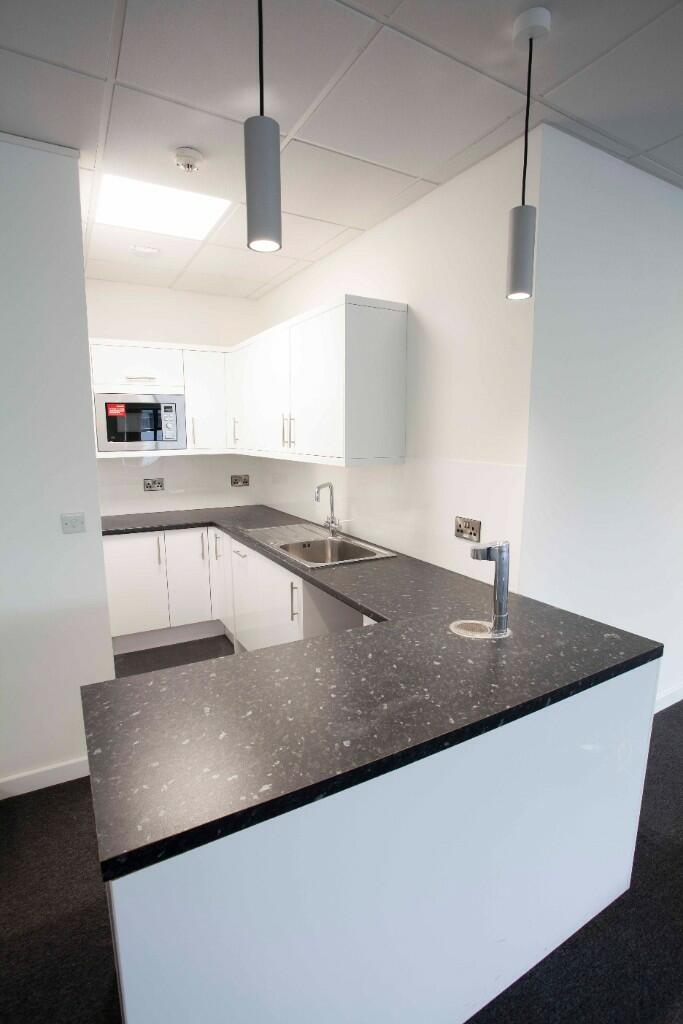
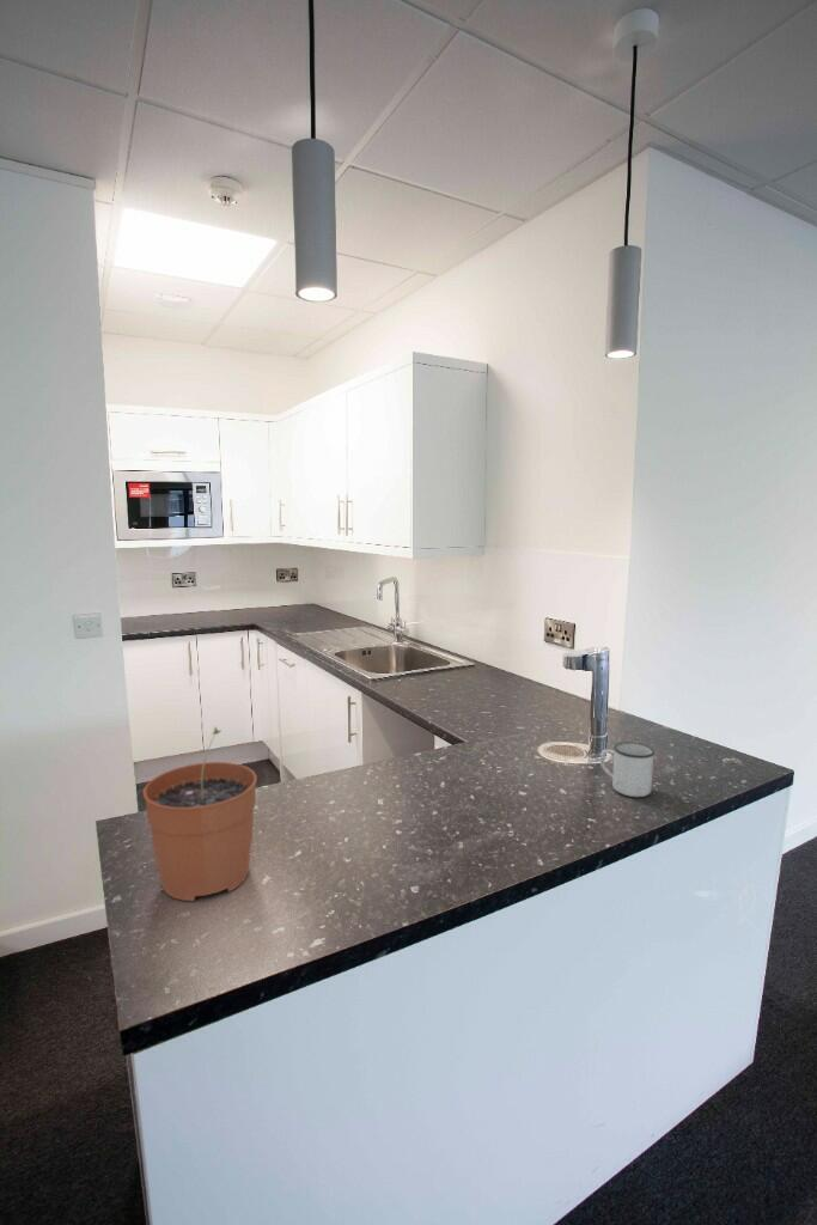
+ mug (624, 767)
+ plant pot (202, 806)
